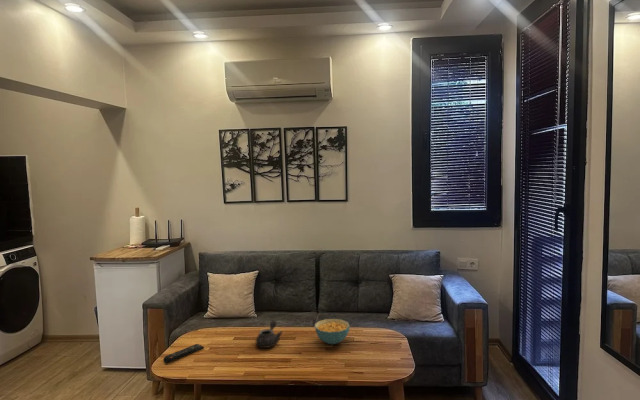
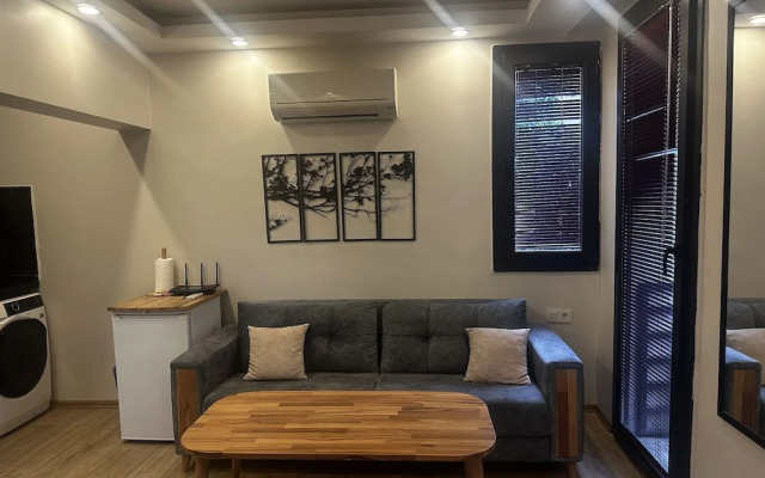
- remote control (184, 352)
- teapot (270, 333)
- cereal bowl (332, 333)
